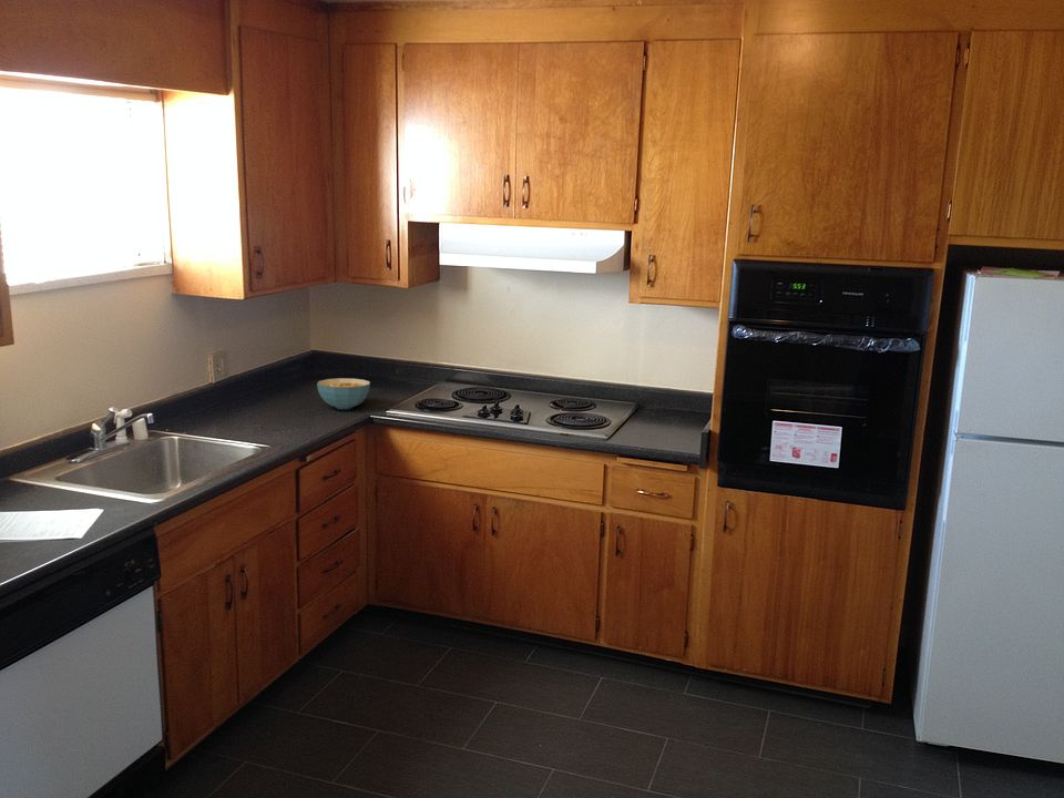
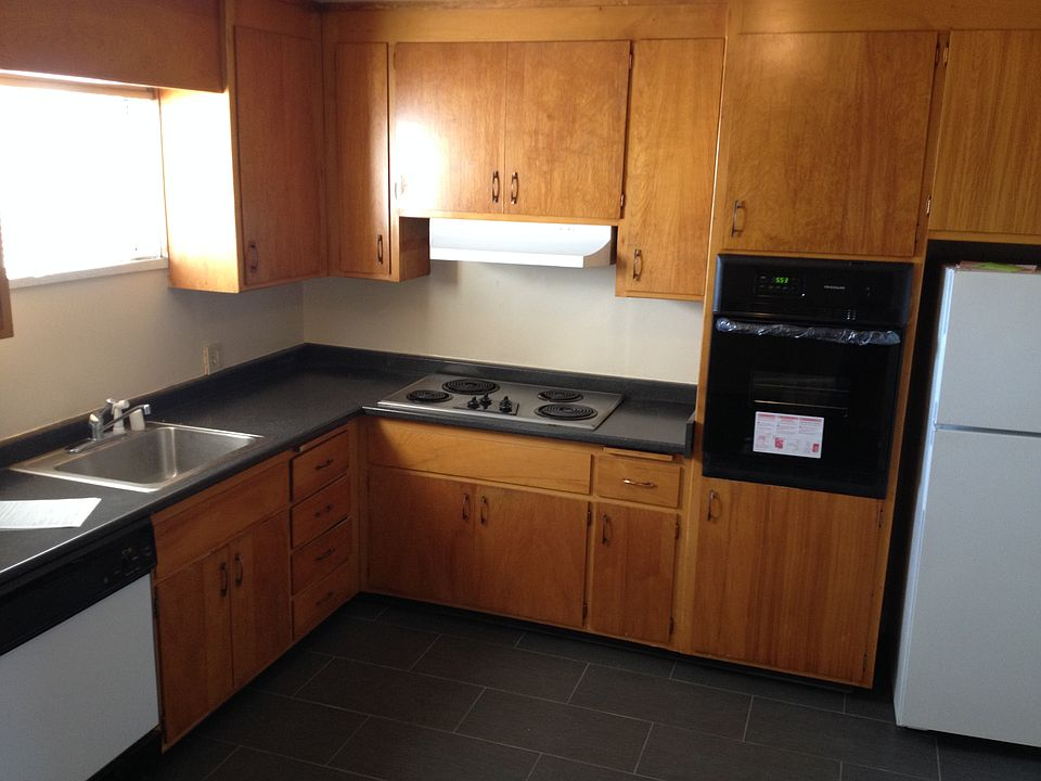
- cereal bowl (344, 395)
